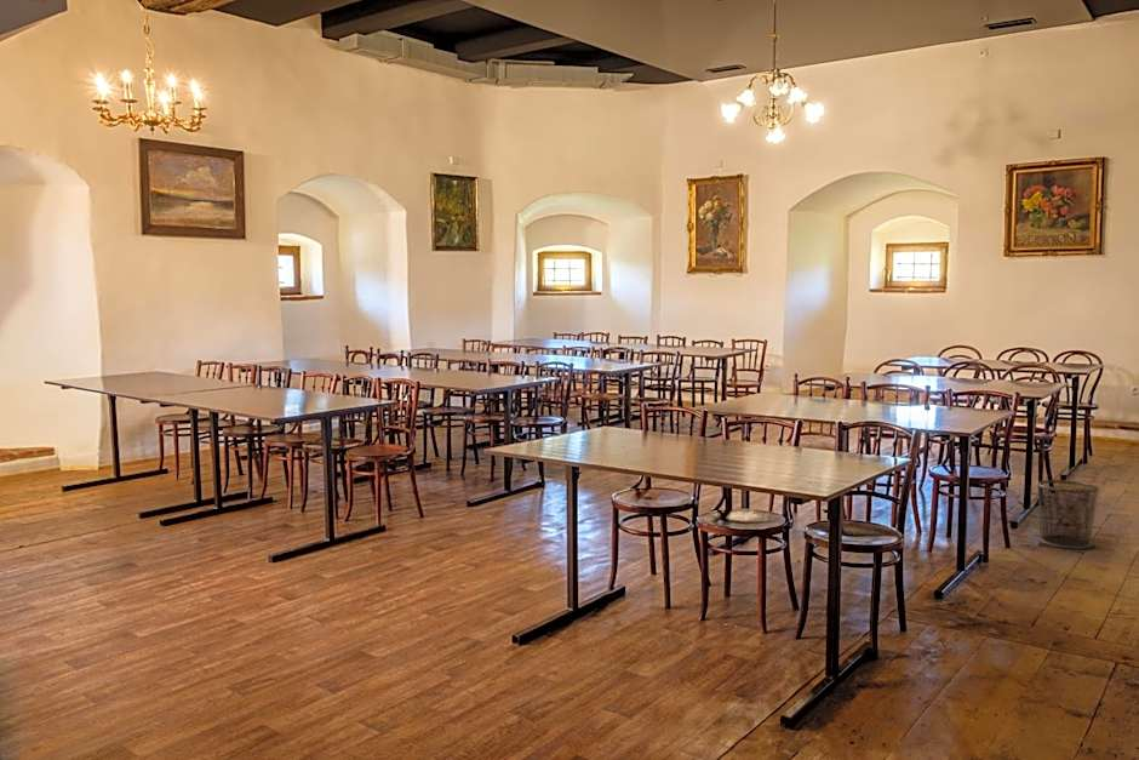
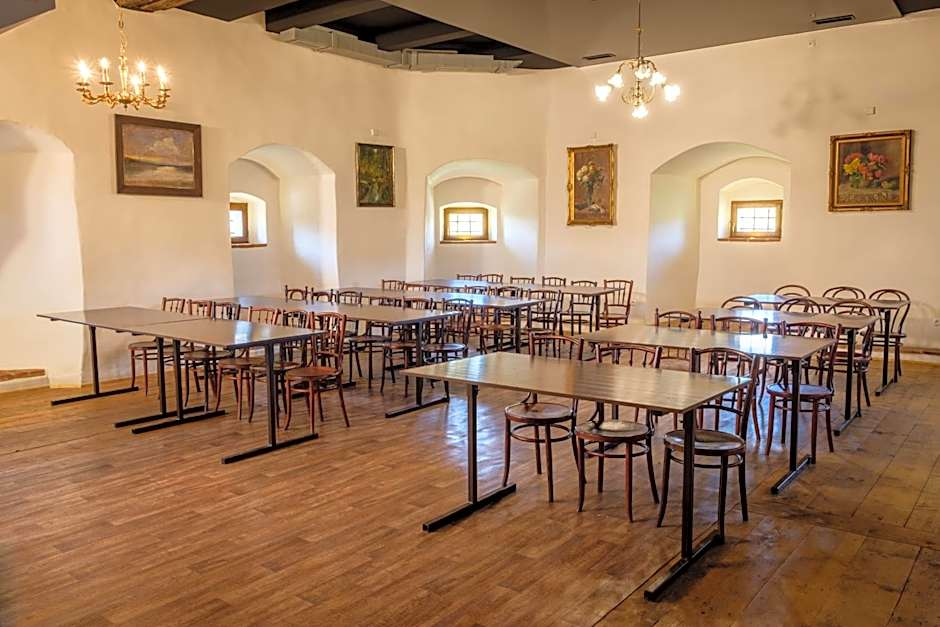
- waste bin (1066, 514)
